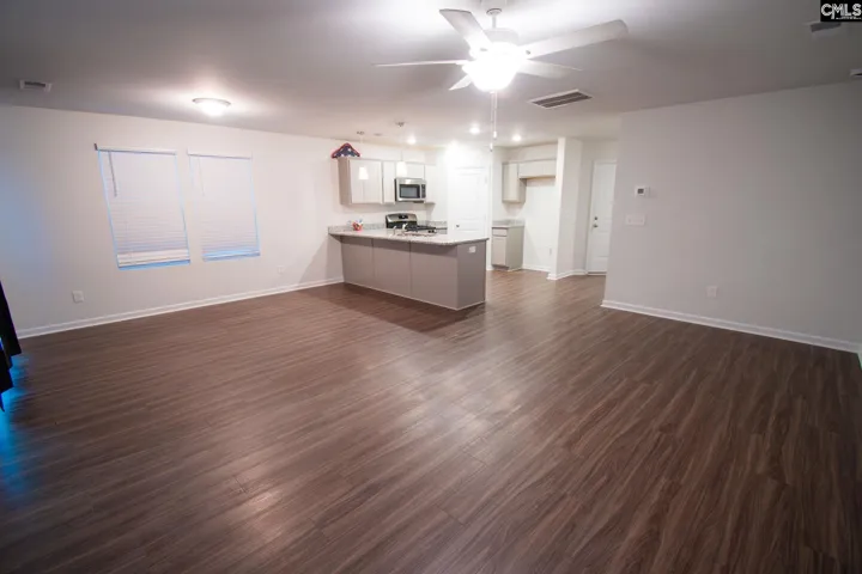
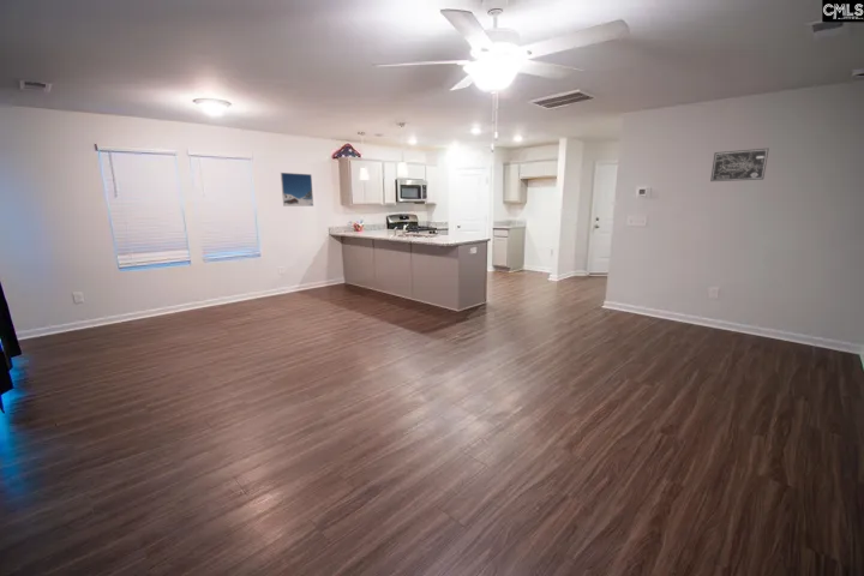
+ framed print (298, 190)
+ wall art (738, 166)
